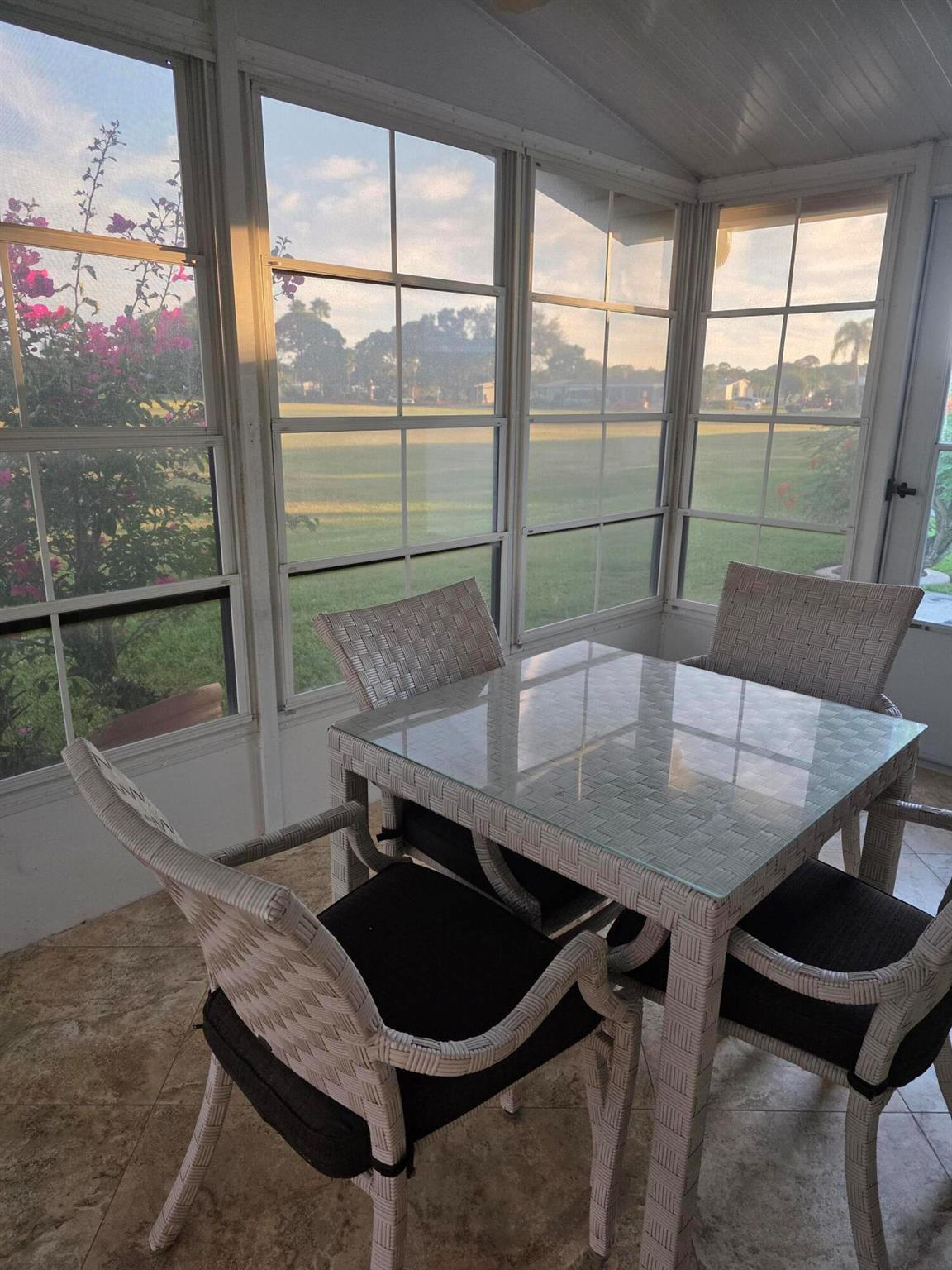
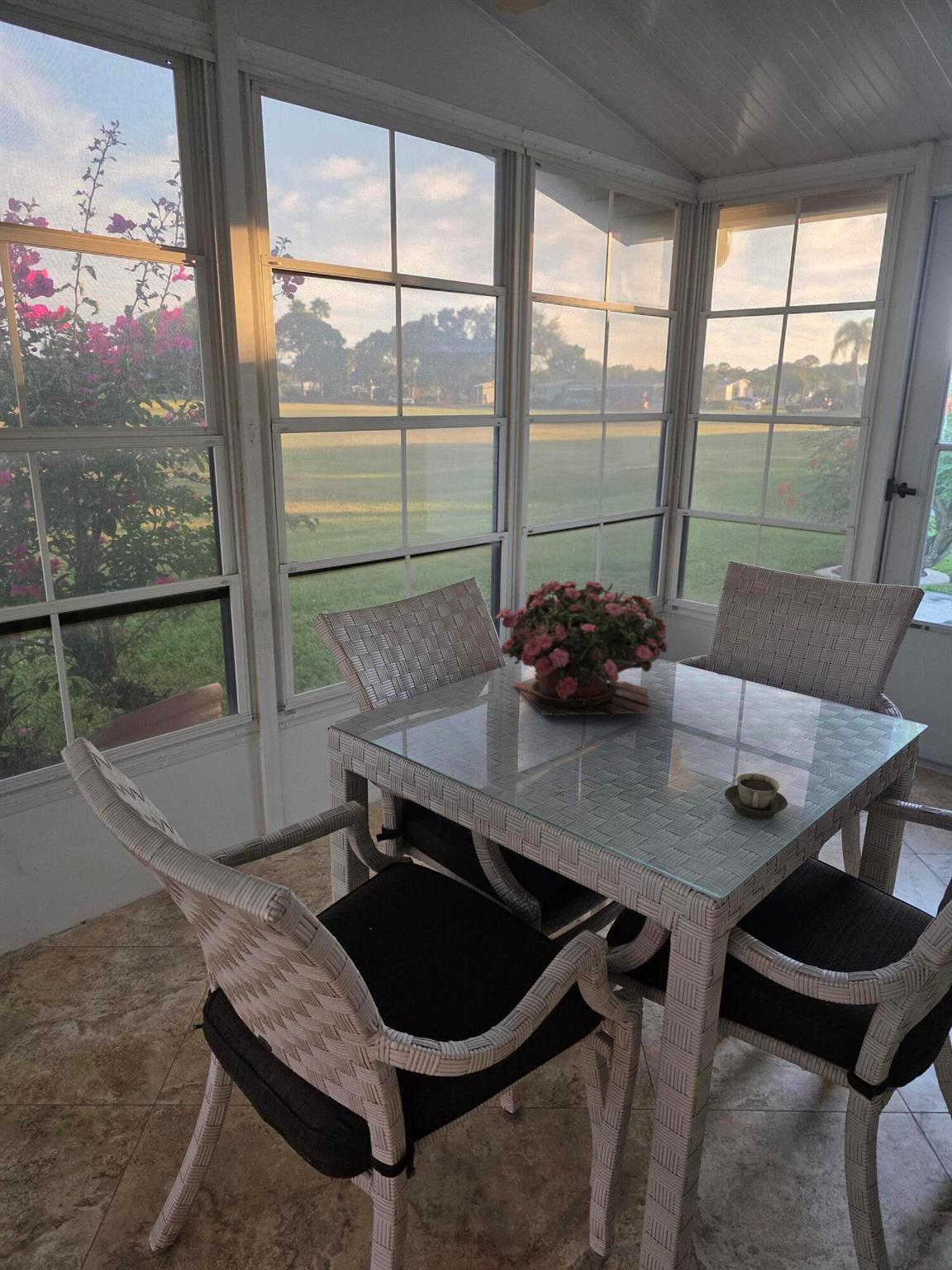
+ cup (755, 796)
+ potted flower (583, 642)
